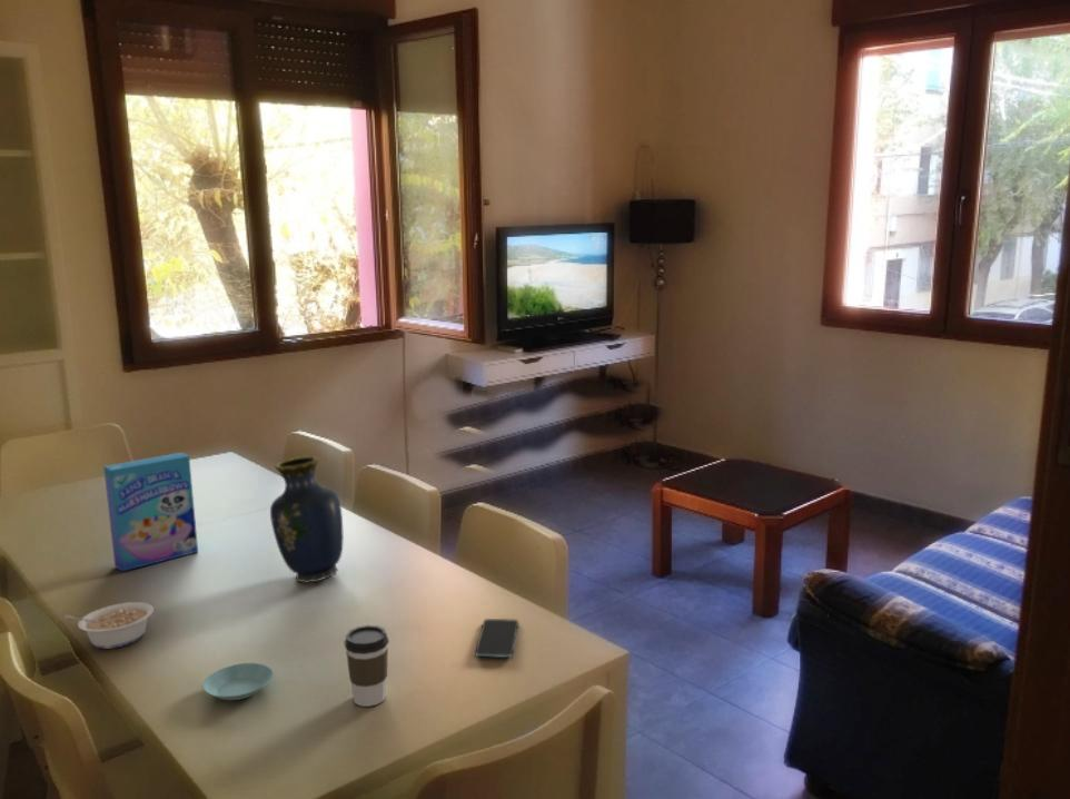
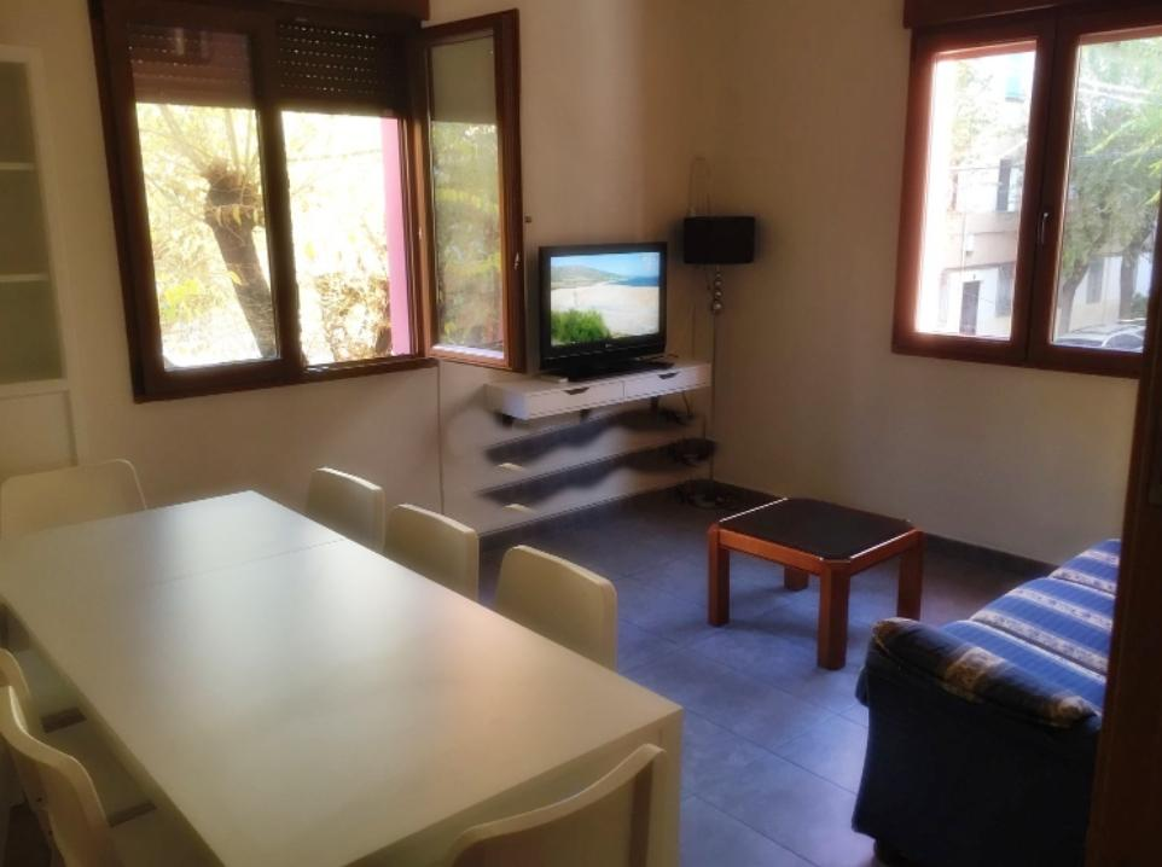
- saucer (238, 684)
- cereal box (151, 510)
- legume (113, 625)
- vase (306, 519)
- coffee cup (367, 665)
- smartphone (497, 637)
